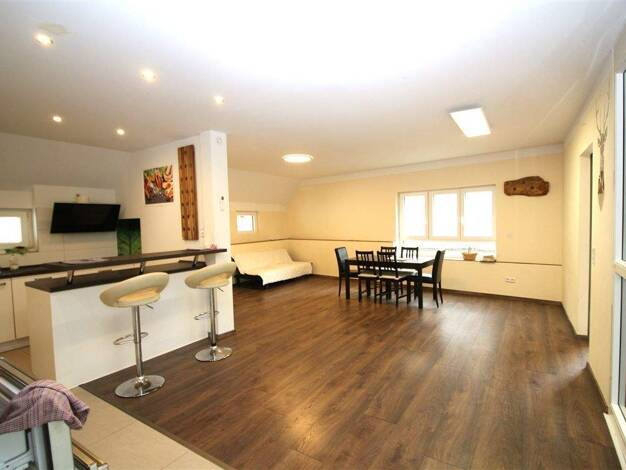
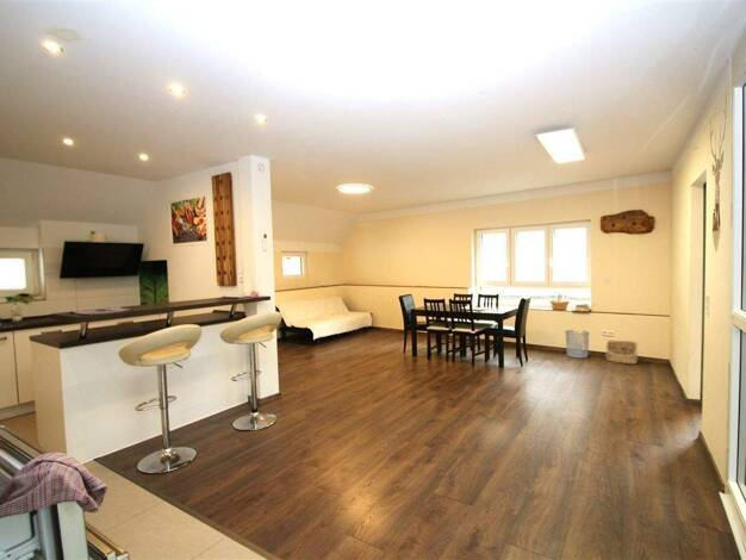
+ waste bin (577, 343)
+ basket (621, 351)
